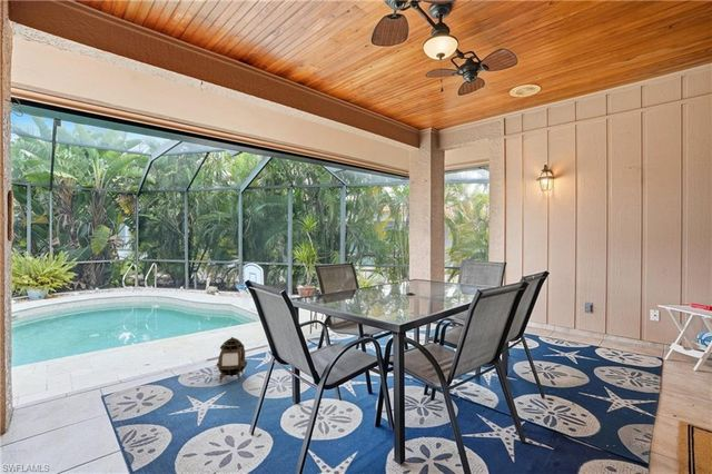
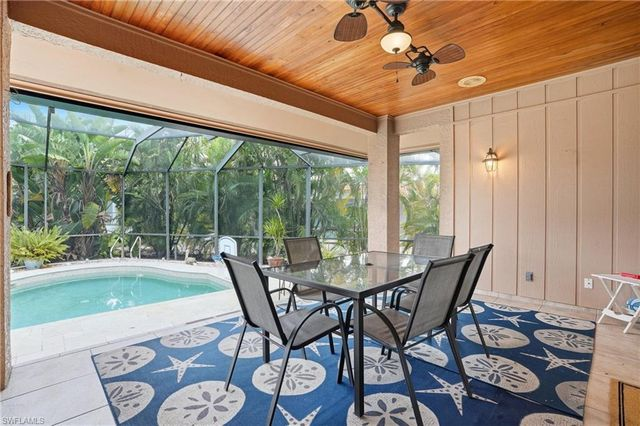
- lantern (231, 357)
